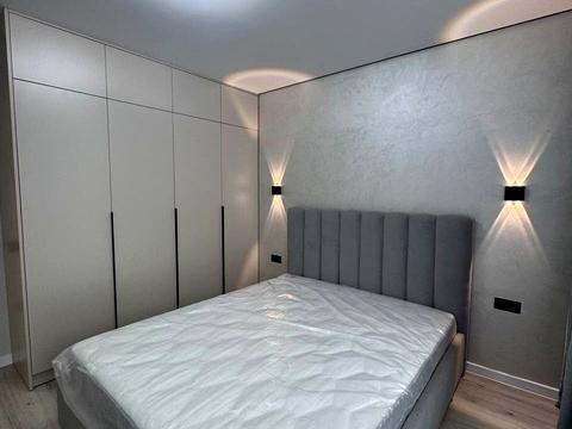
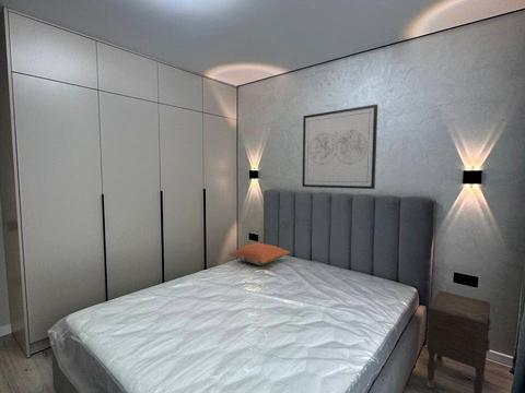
+ wall art (336, 150)
+ nightstand (458, 344)
+ pillow (259, 252)
